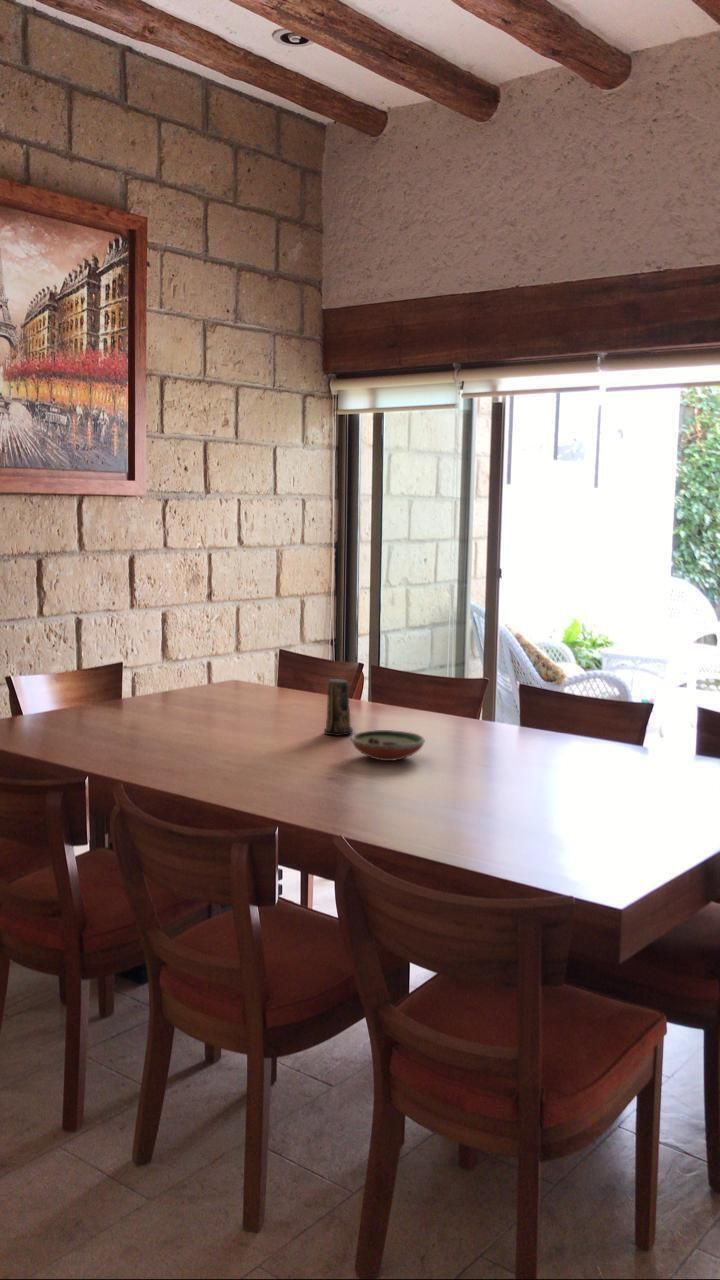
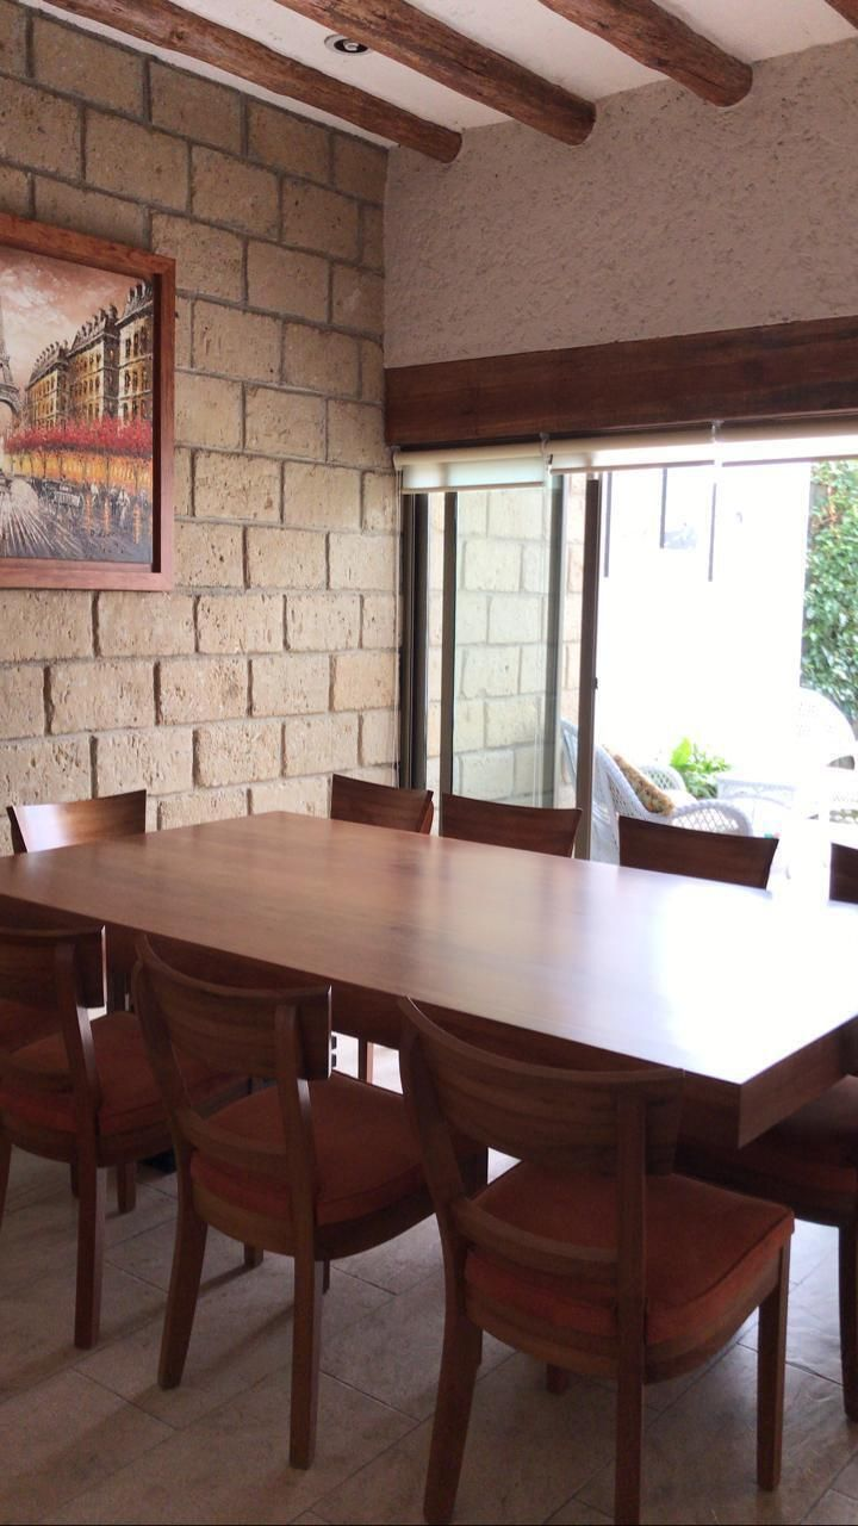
- candle (338, 706)
- decorative bowl (387, 747)
